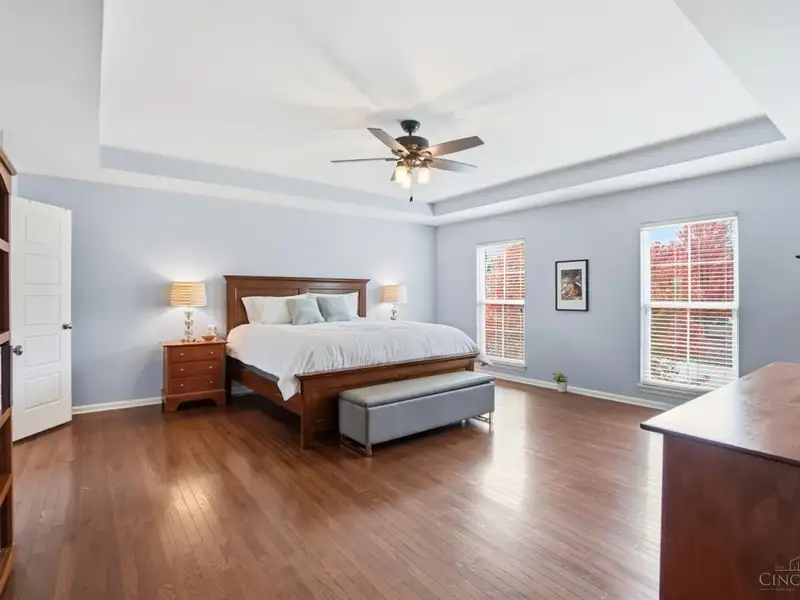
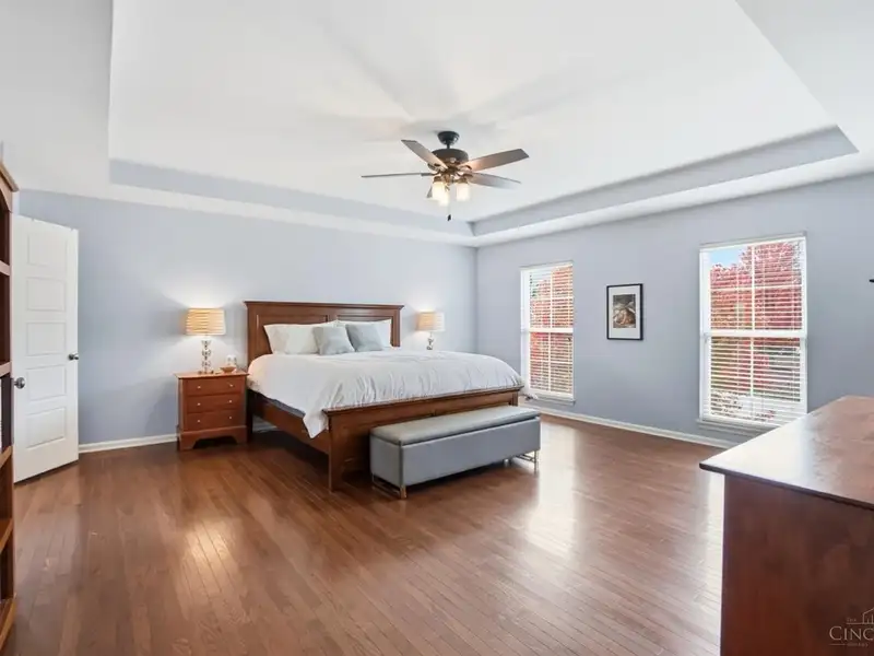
- potted plant (559, 381)
